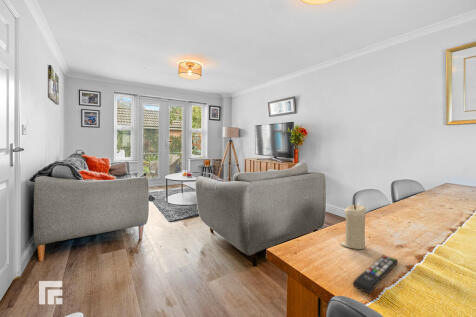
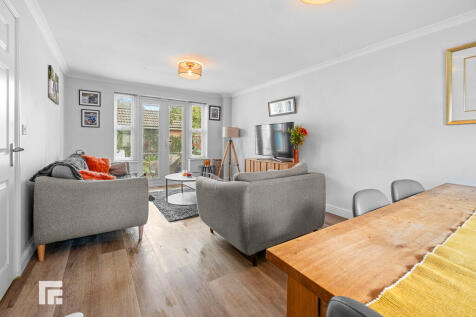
- remote control (377, 271)
- candle (353, 225)
